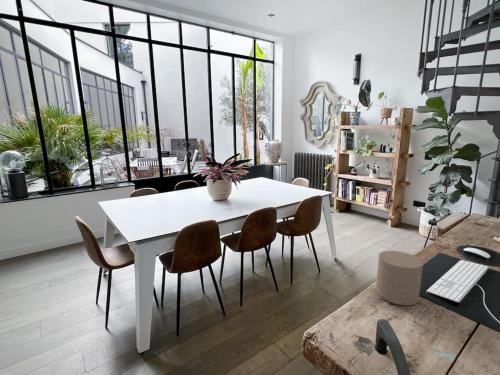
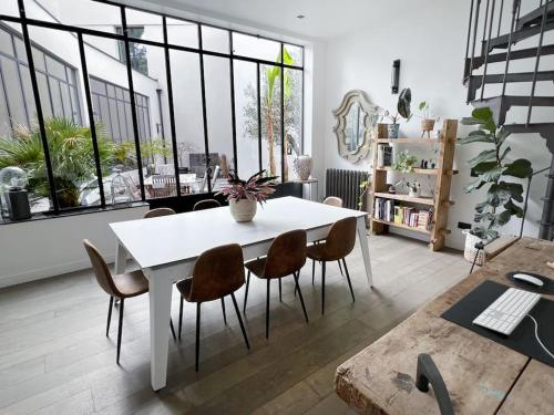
- candle (398, 276)
